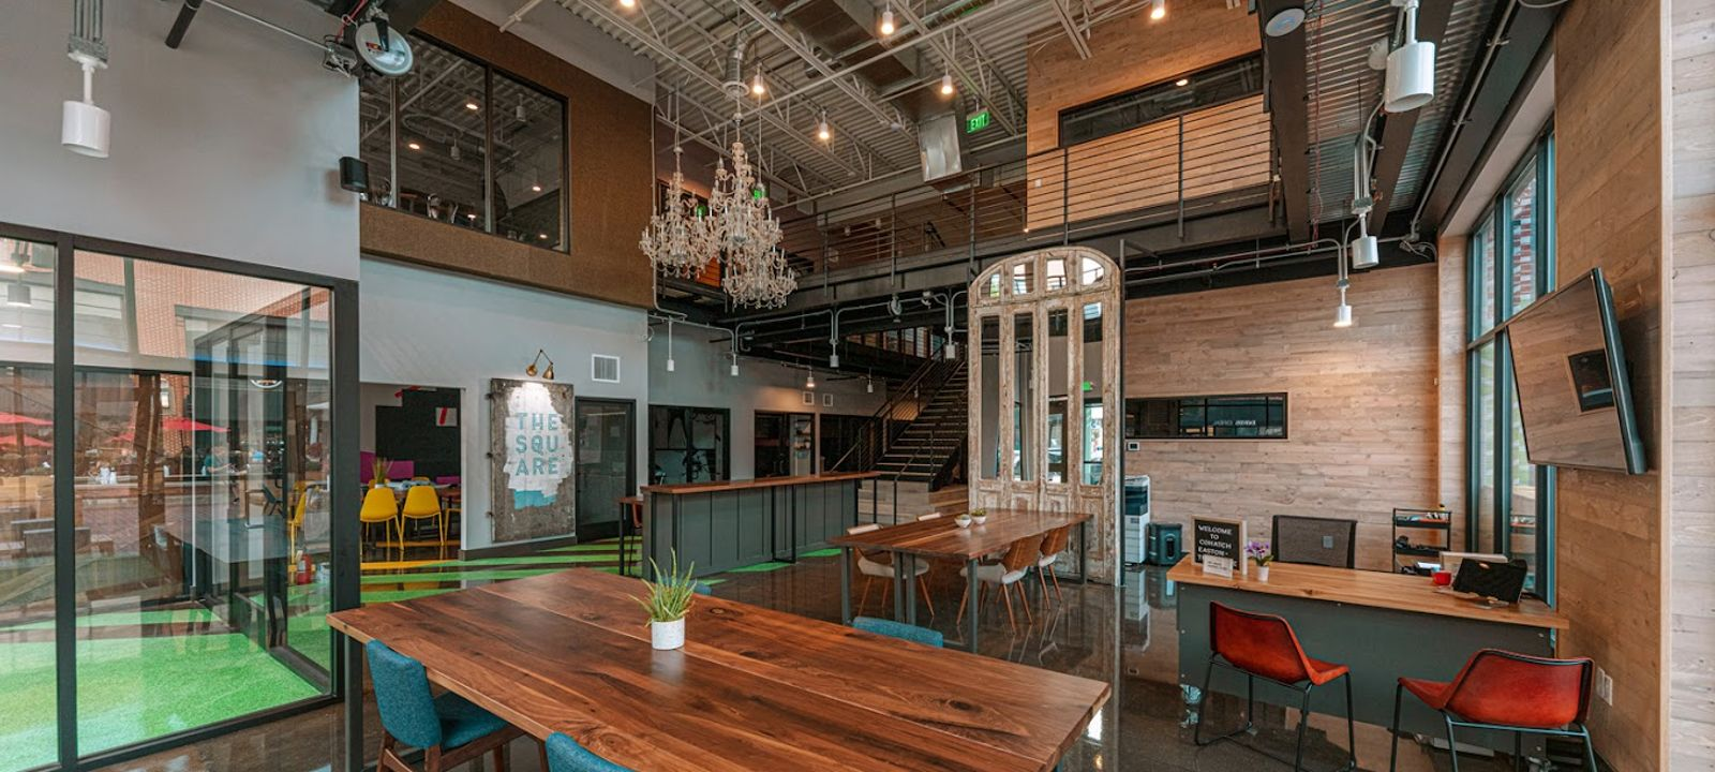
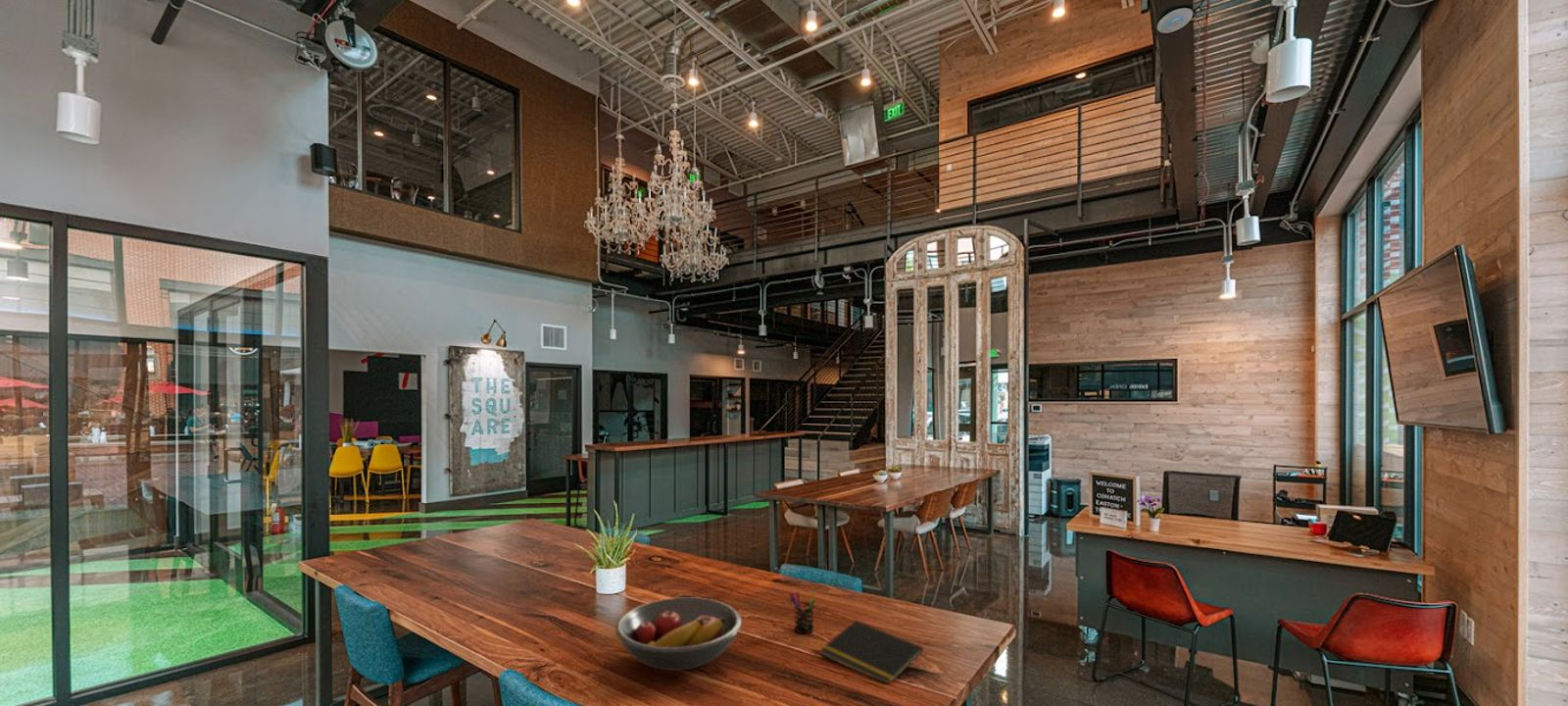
+ pen holder (805, 610)
+ fruit bowl (679, 633)
+ notepad (870, 650)
